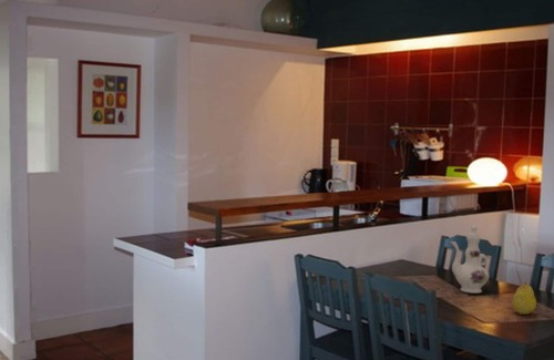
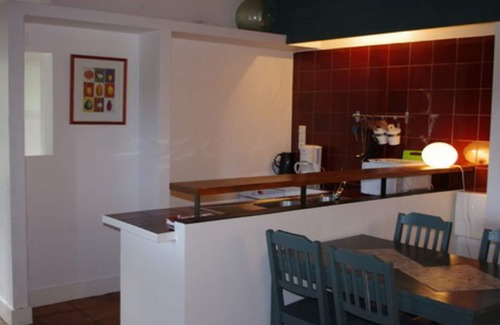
- fruit (525, 297)
- chinaware (468, 257)
